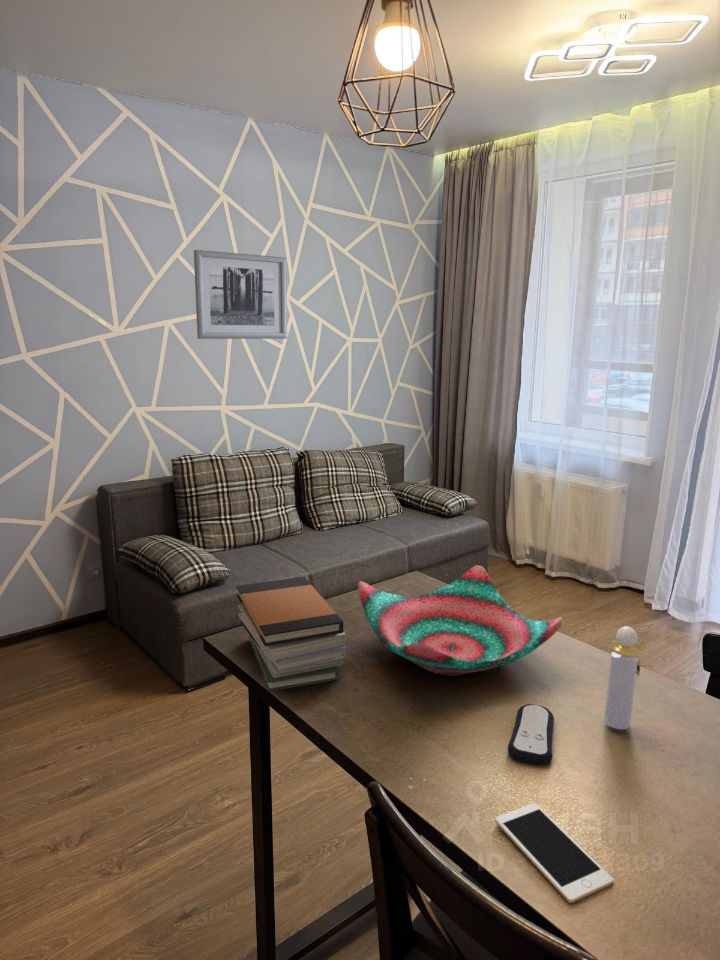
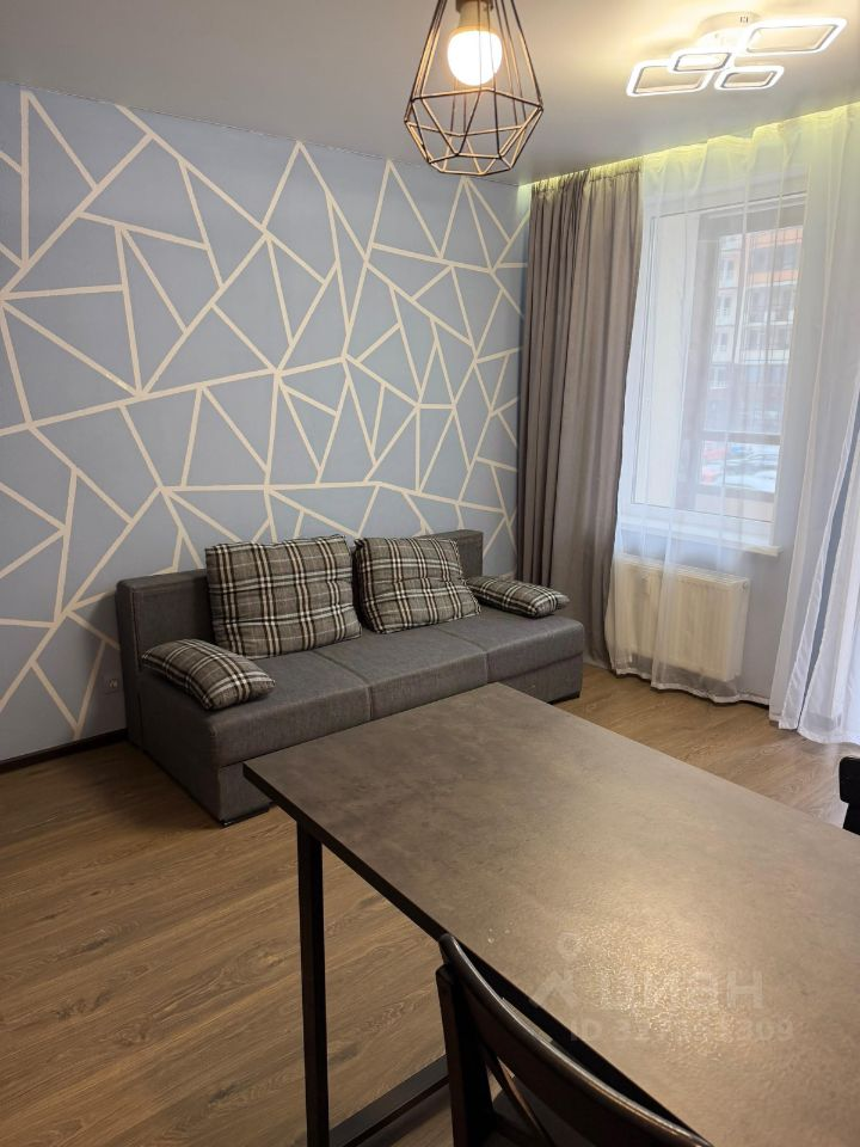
- decorative bowl (452, 627)
- cell phone (550, 848)
- book stack (289, 630)
- perfume bottle (622, 677)
- remote control (532, 731)
- wall art (243, 296)
